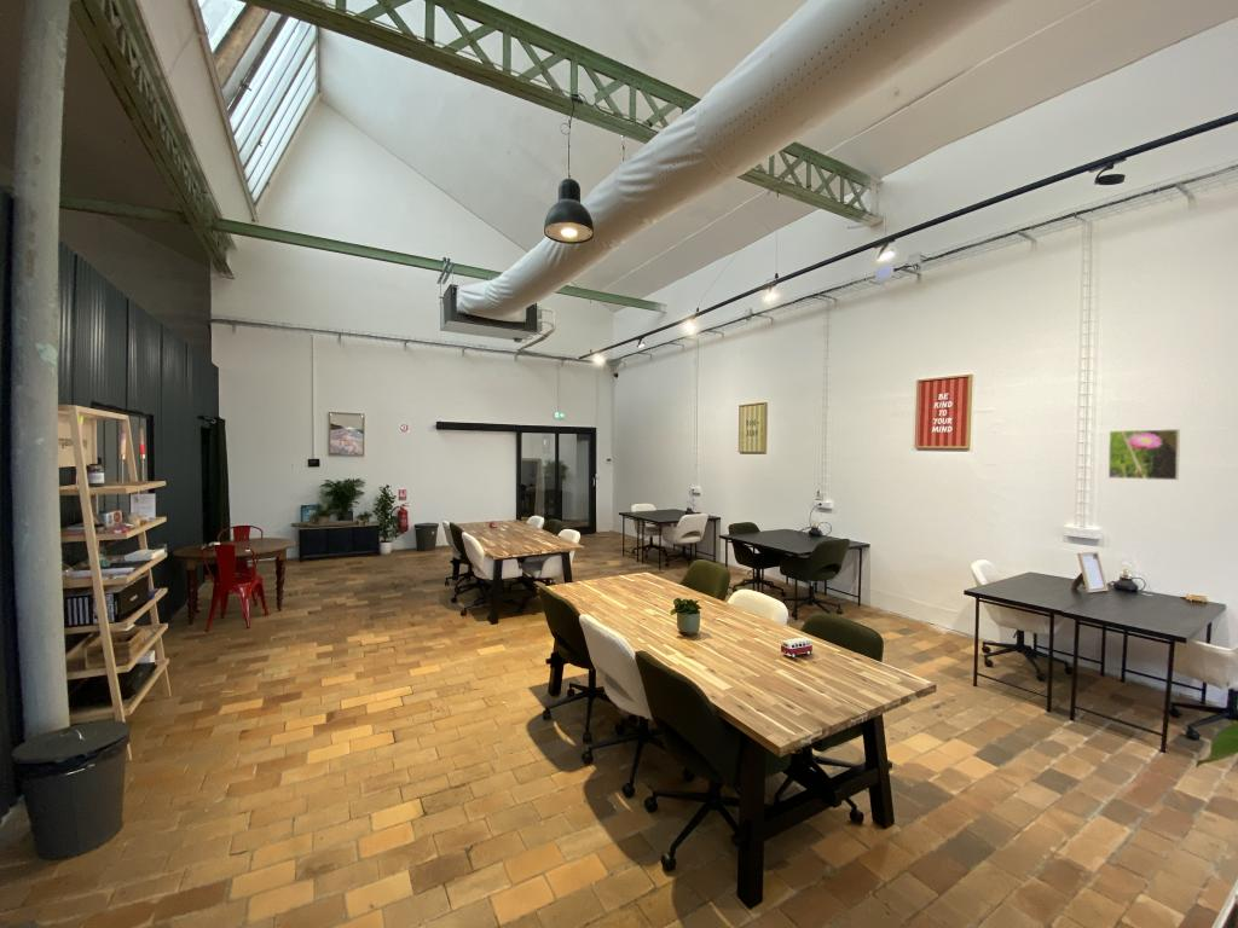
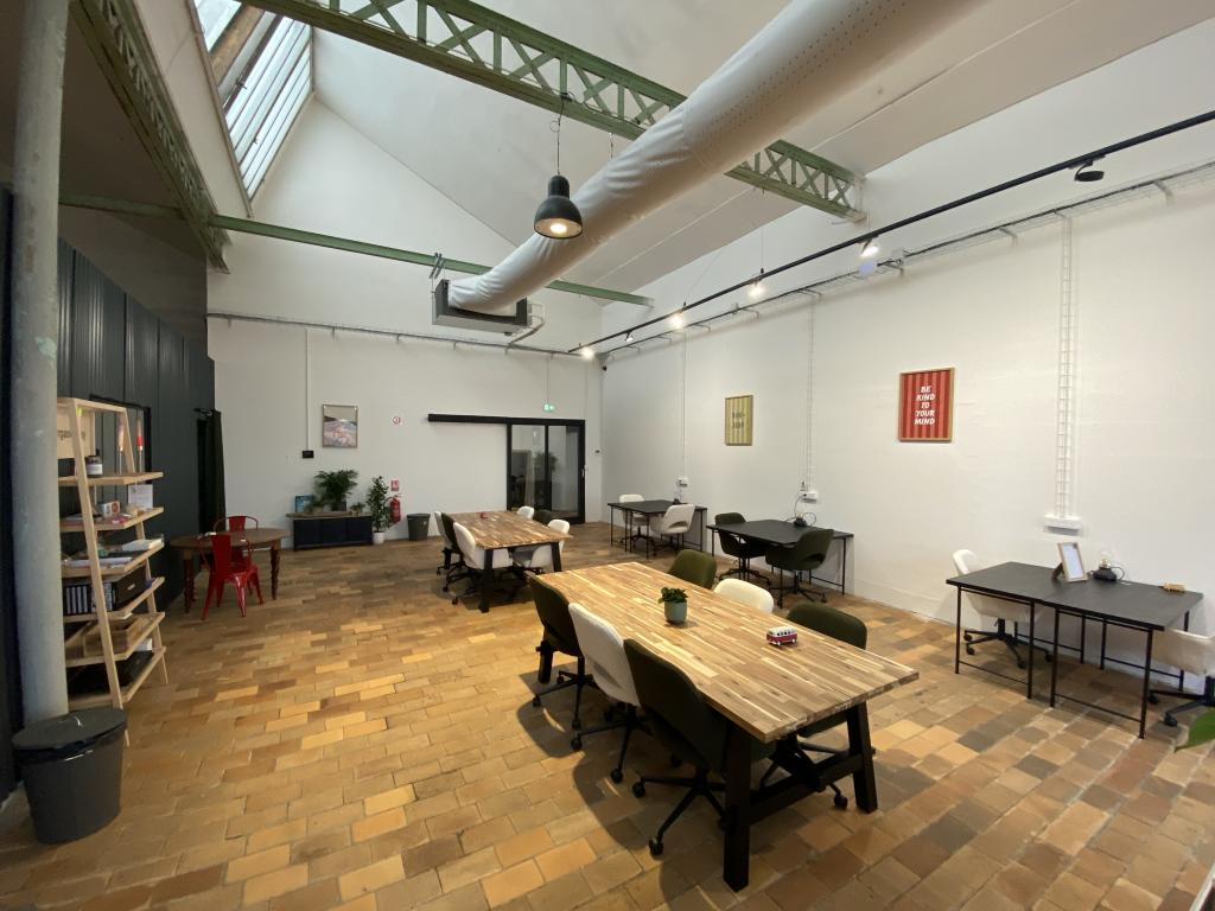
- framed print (1142, 454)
